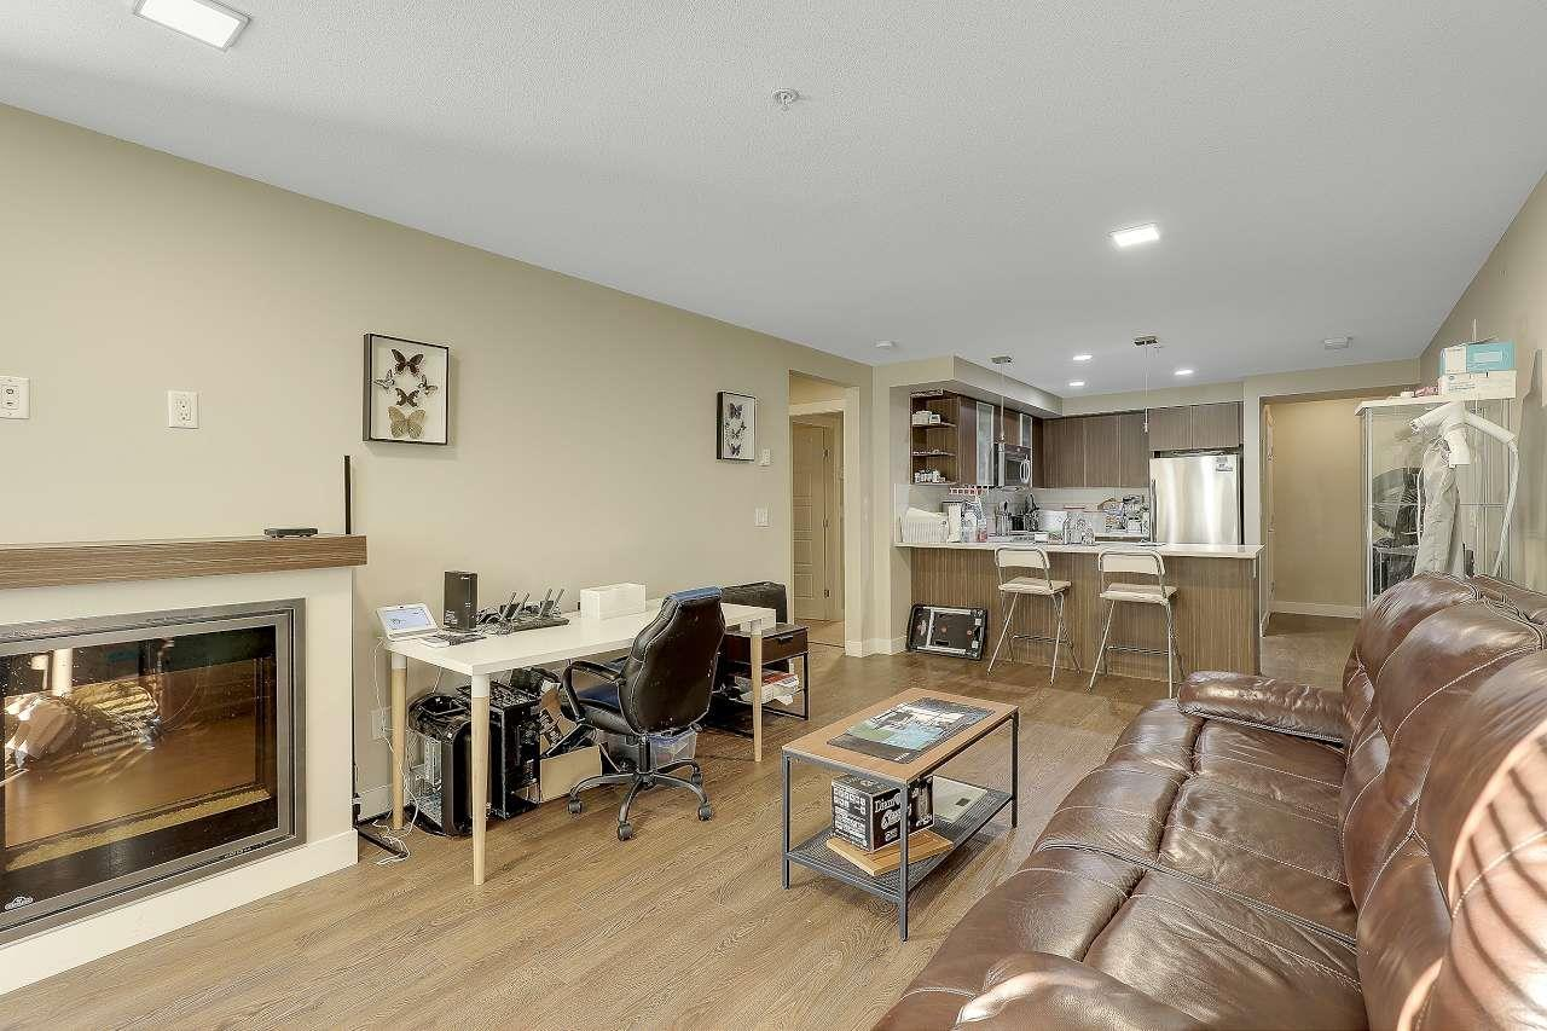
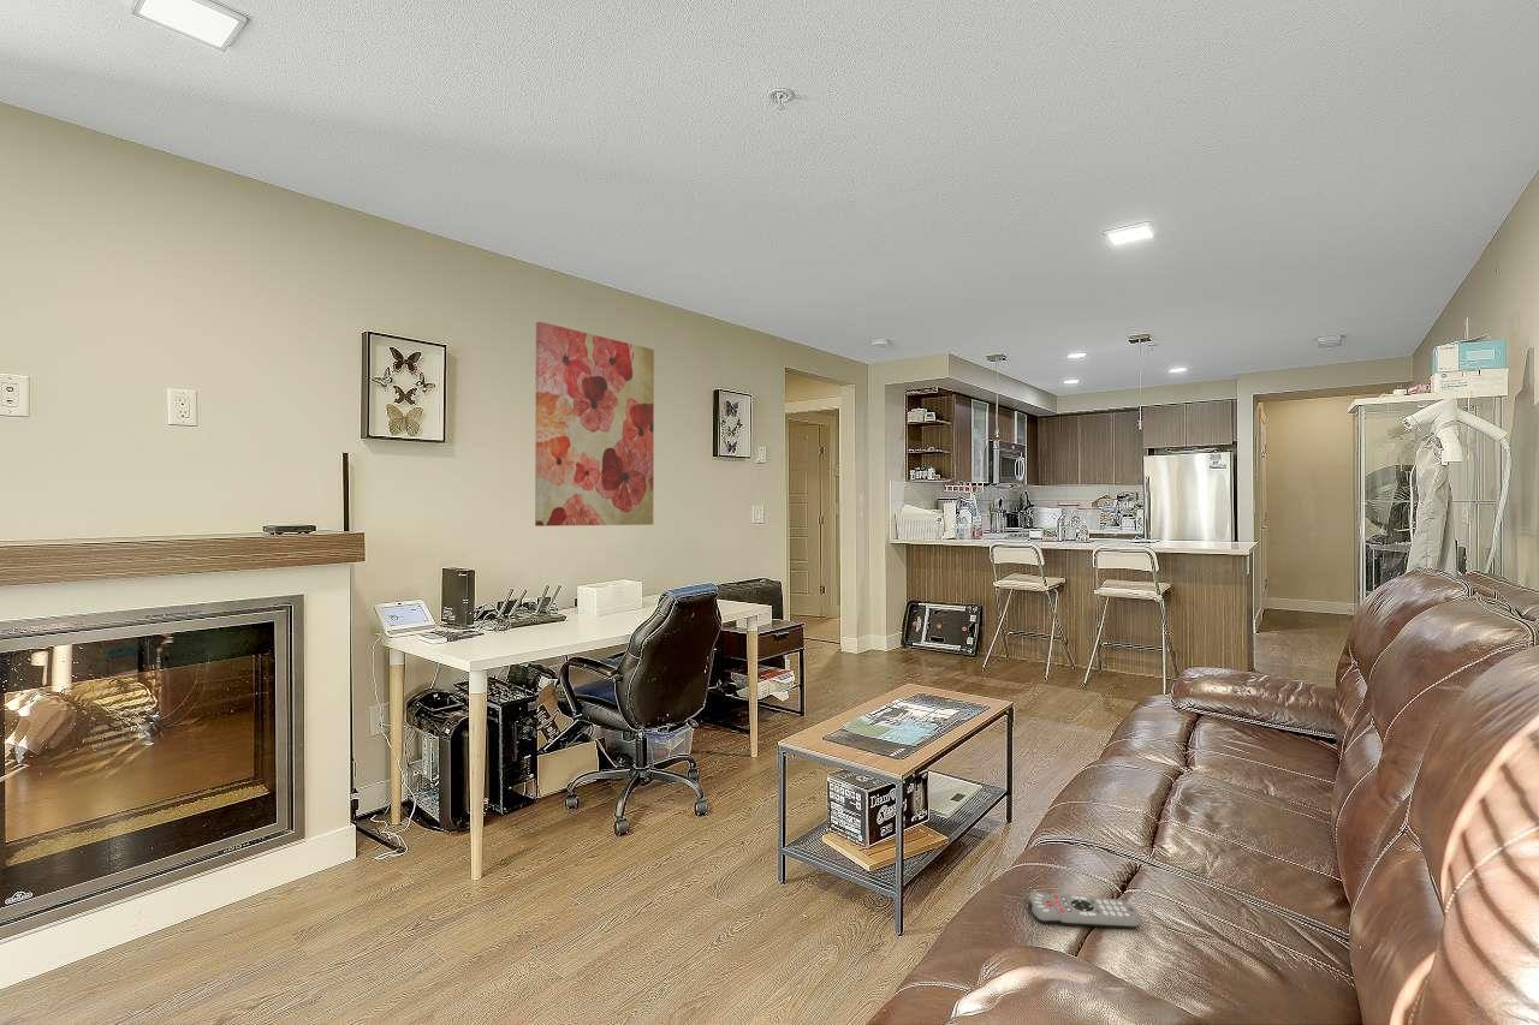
+ remote control (1083, 911)
+ wall art (599, 430)
